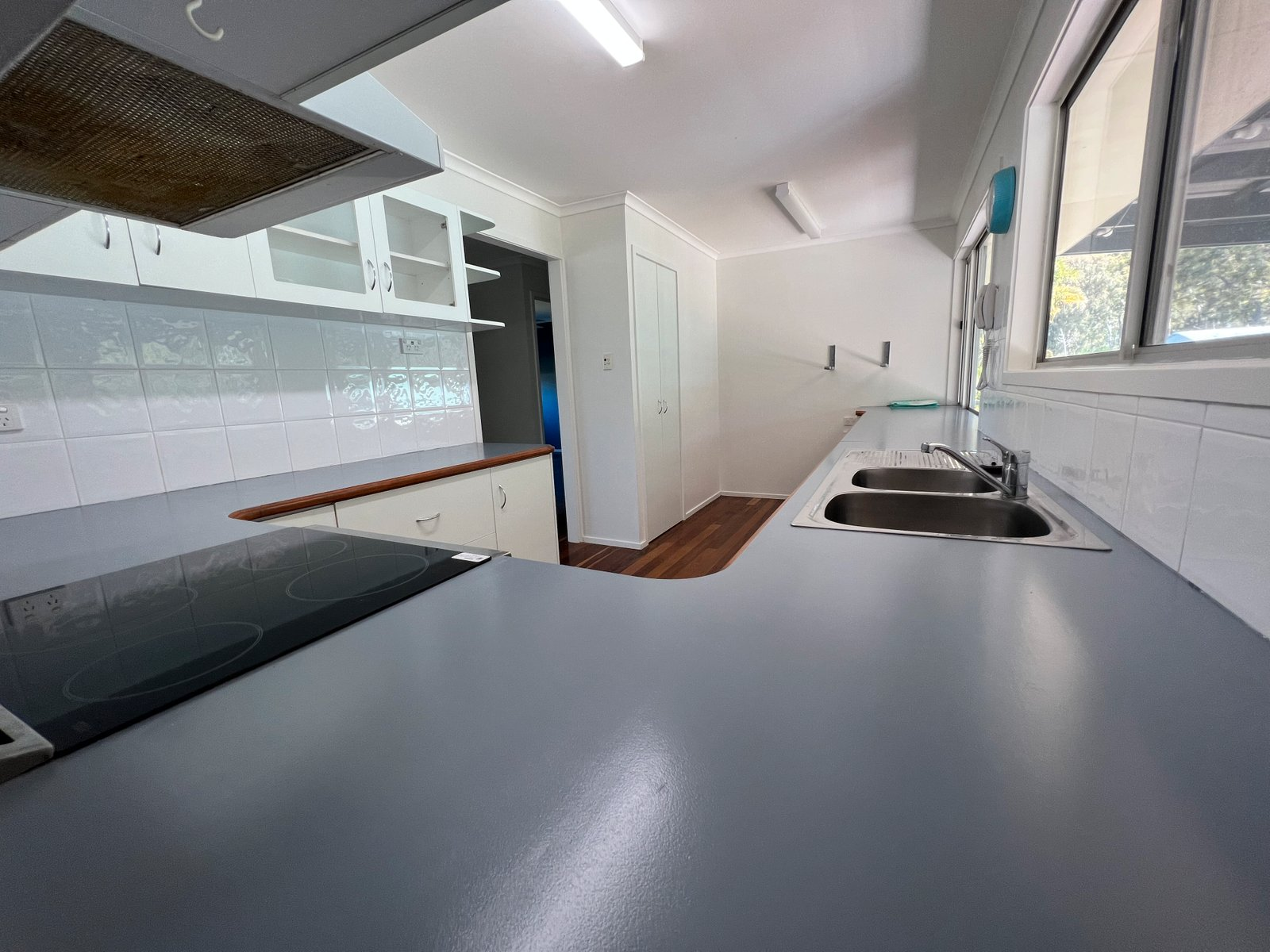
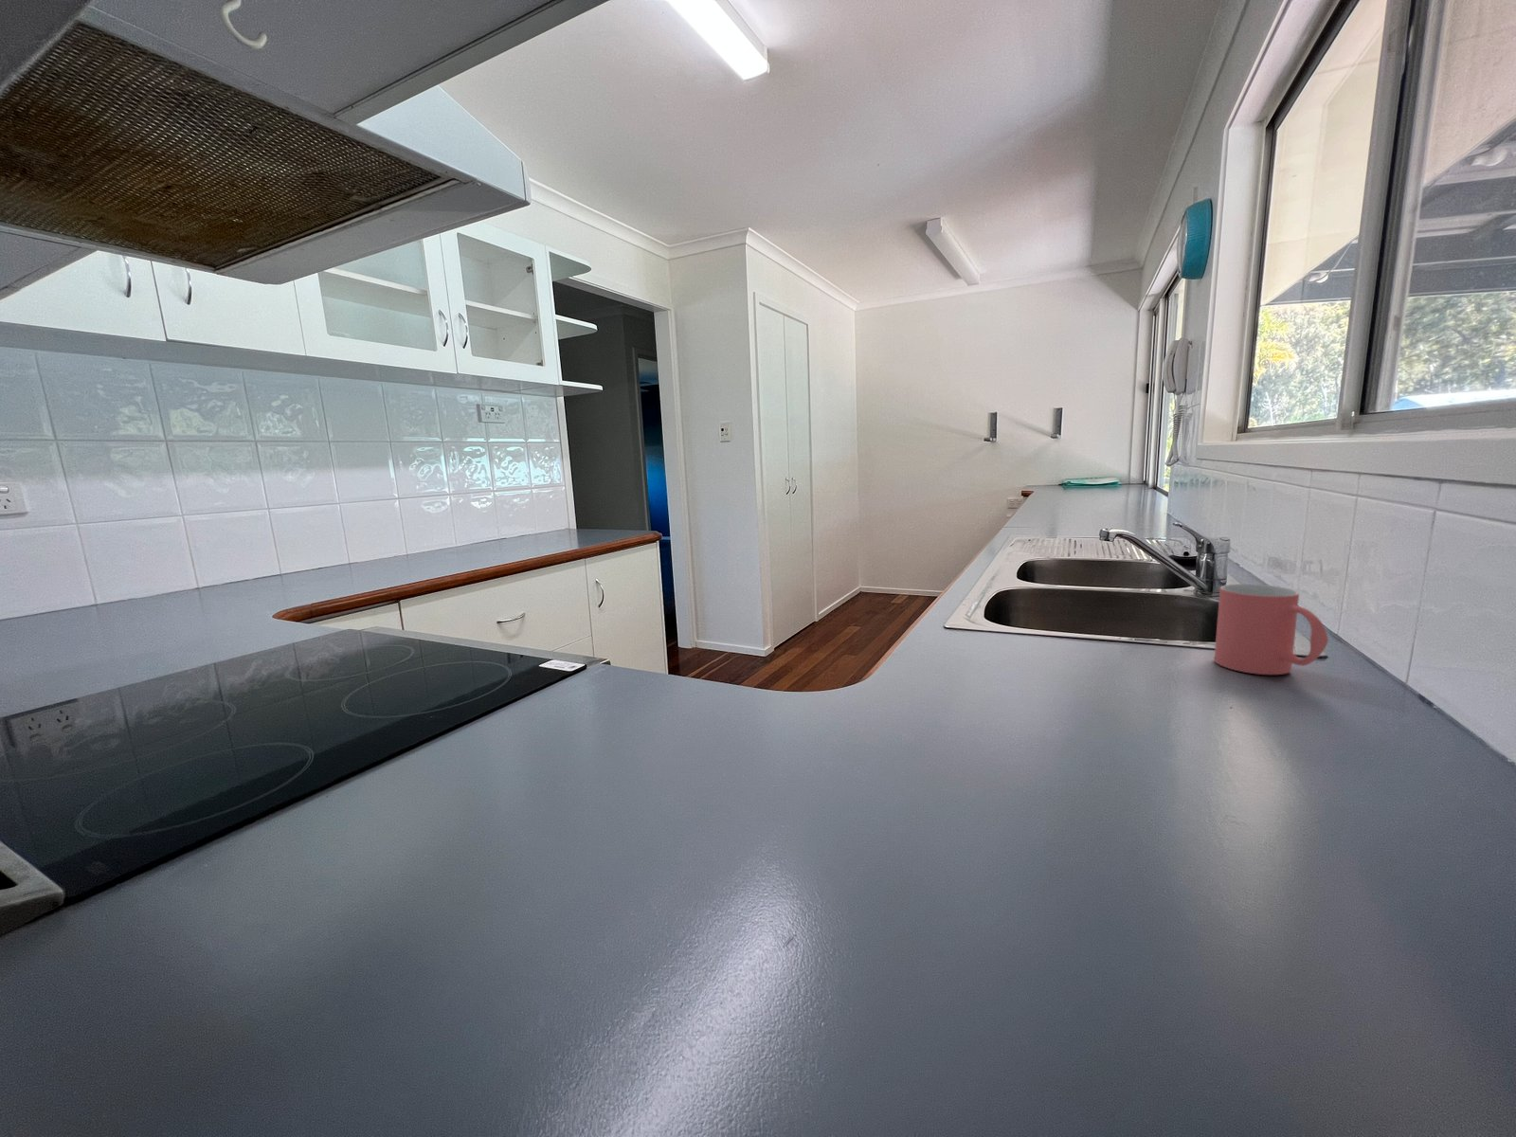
+ mug (1270, 632)
